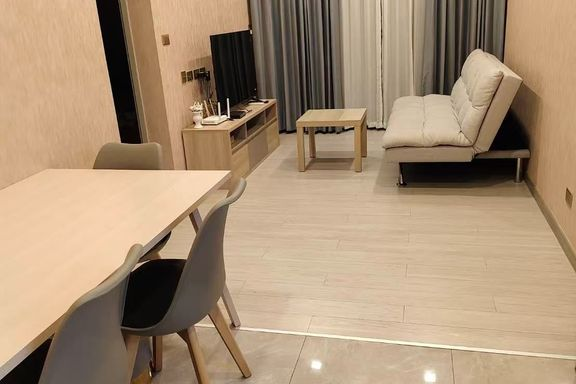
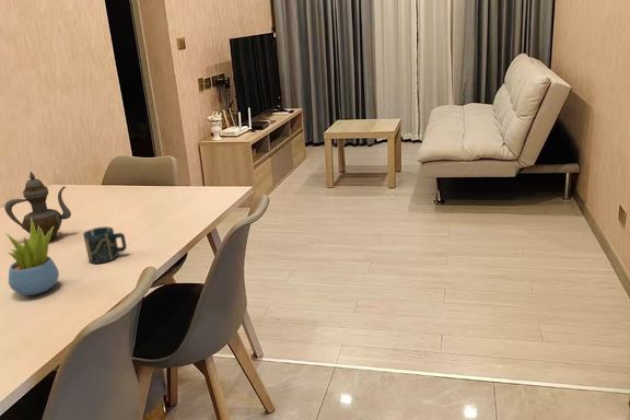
+ cup (105, 244)
+ succulent plant (31, 257)
+ teapot (37, 206)
